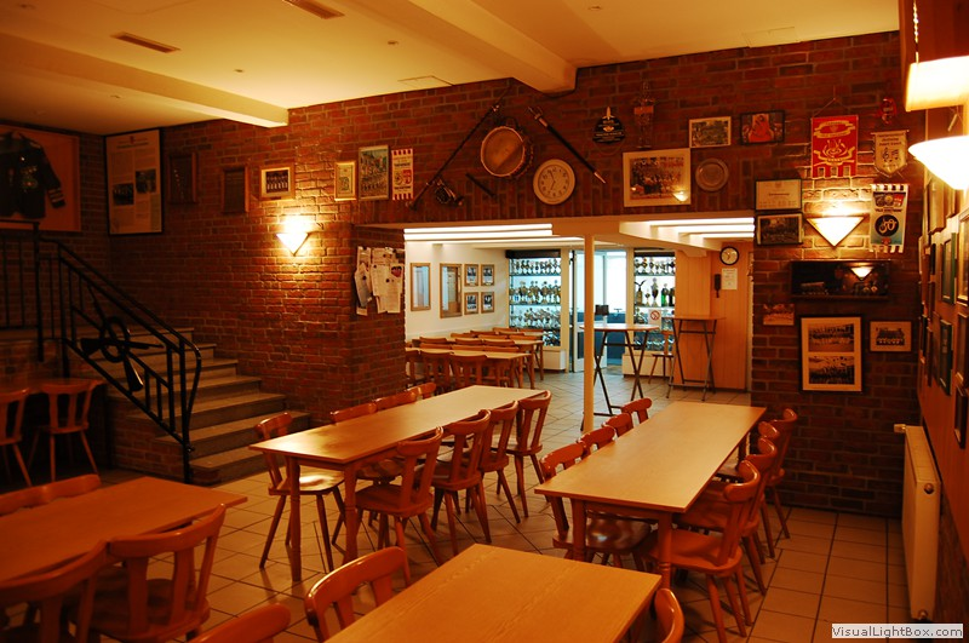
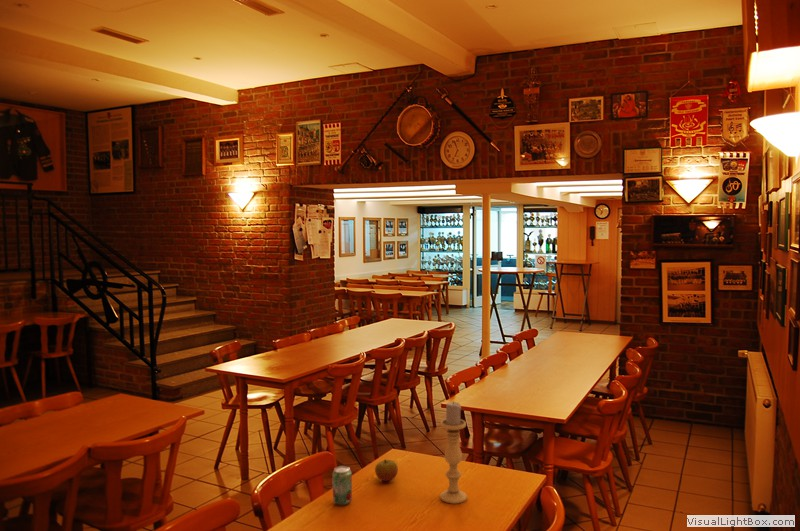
+ beverage can (342, 485)
+ candle holder (453, 449)
+ apple (386, 470)
